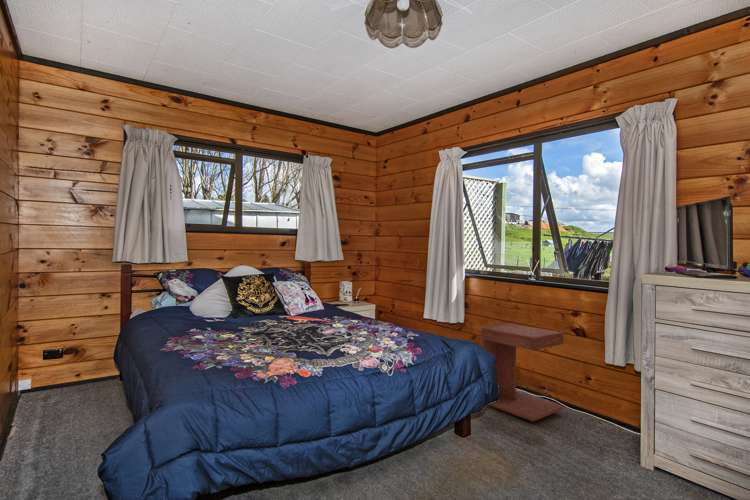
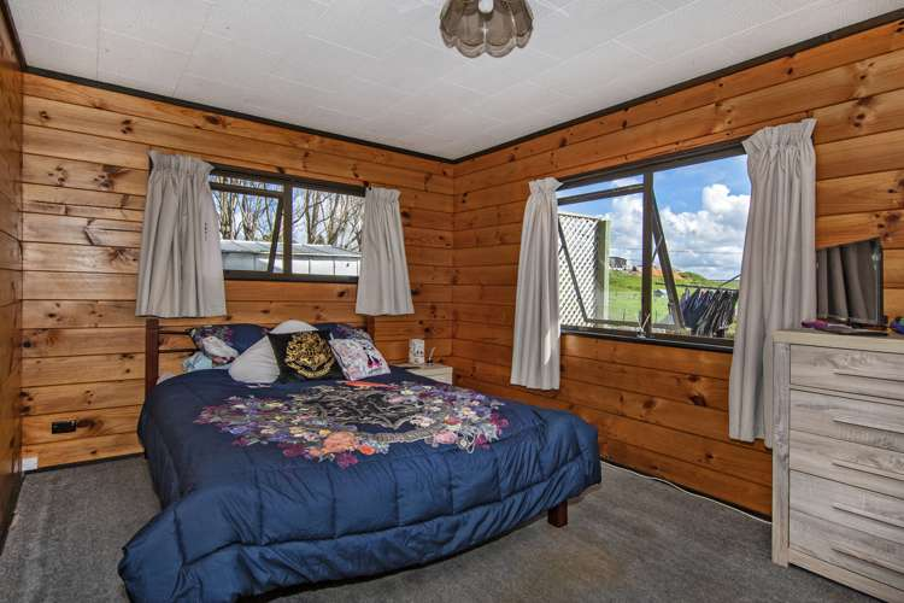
- side table (515, 369)
